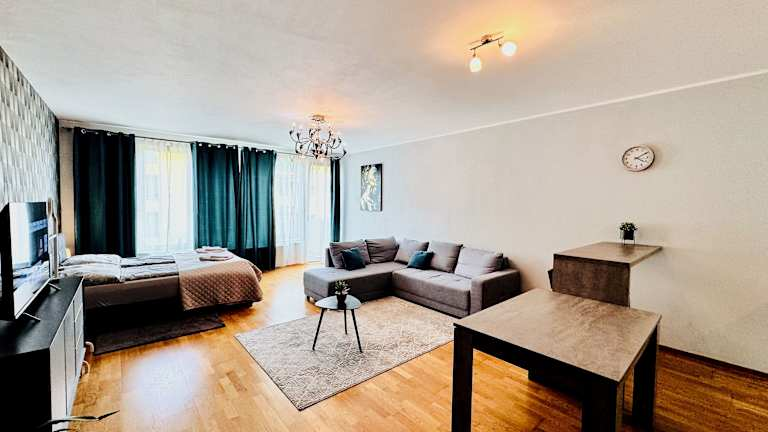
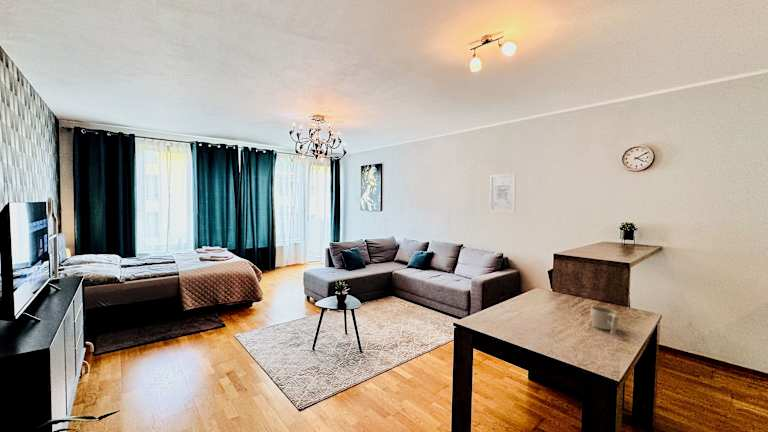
+ wall art (502, 193)
+ cup (605, 320)
